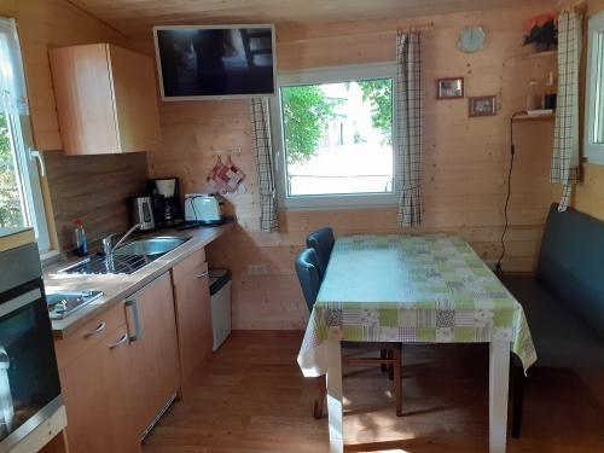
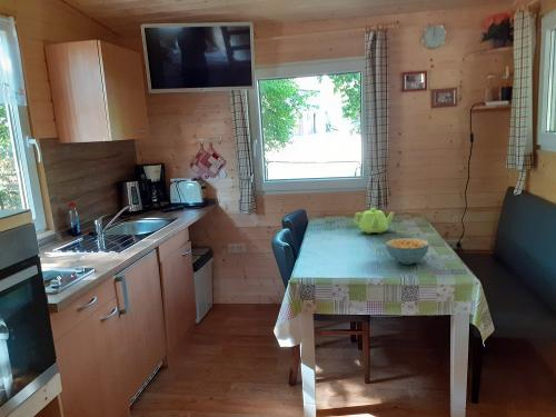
+ teapot (374, 219)
+ cereal bowl (407, 252)
